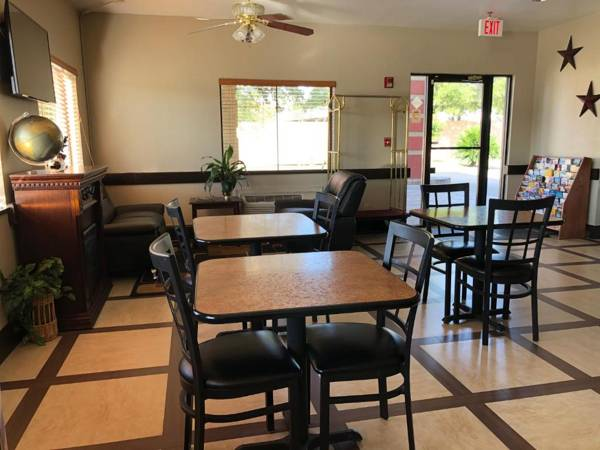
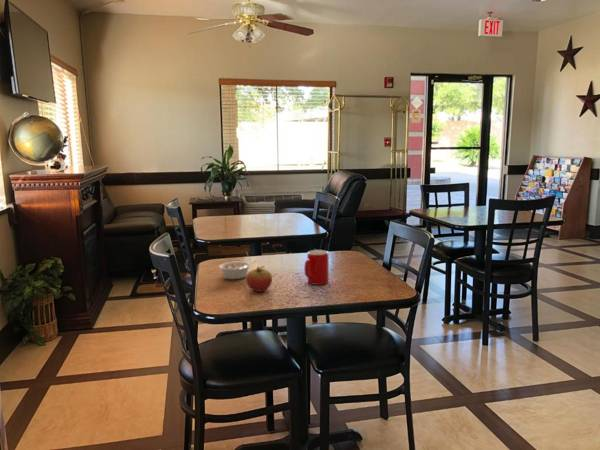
+ fruit (259, 277)
+ cup (314, 267)
+ legume (236, 269)
